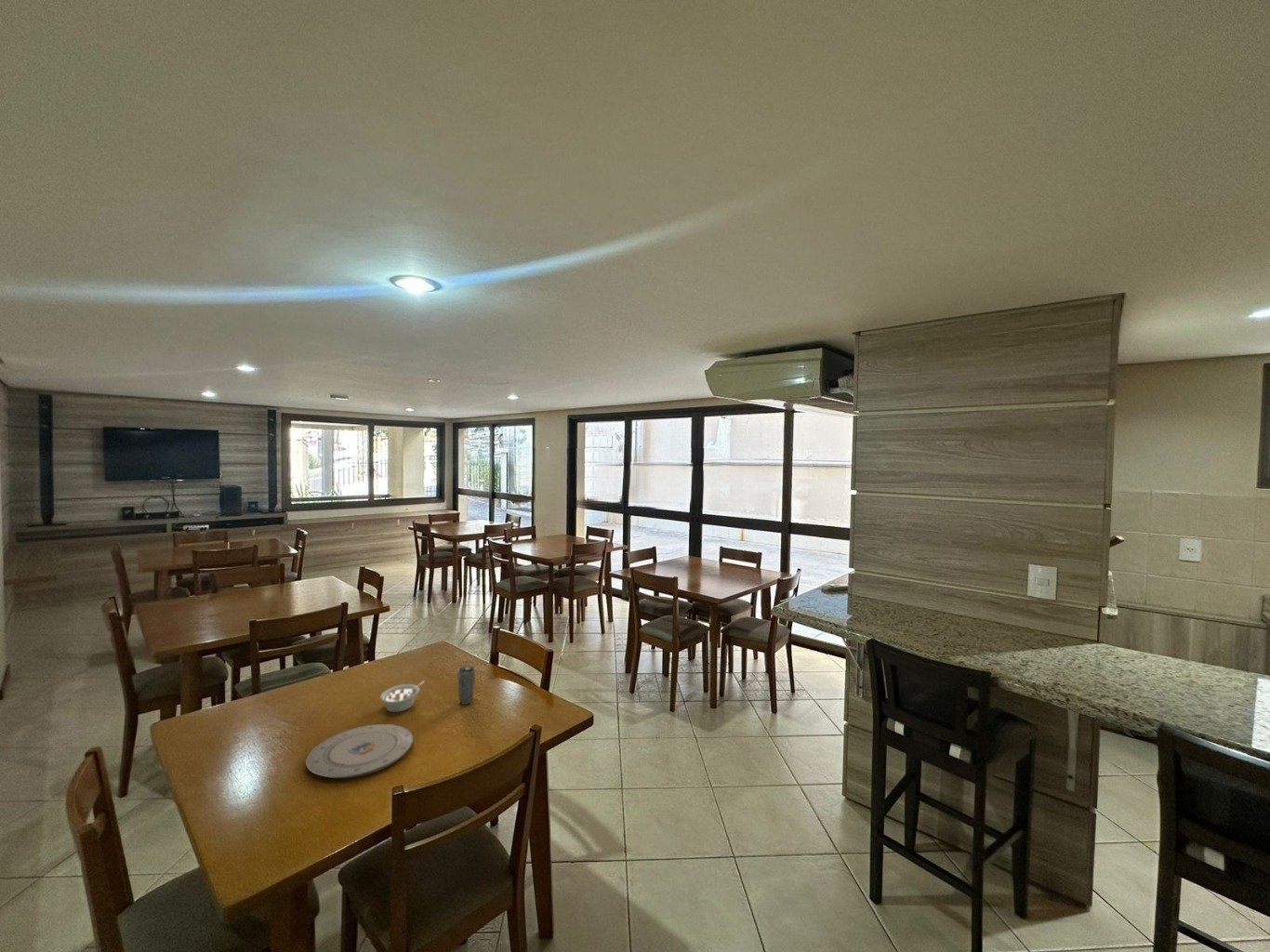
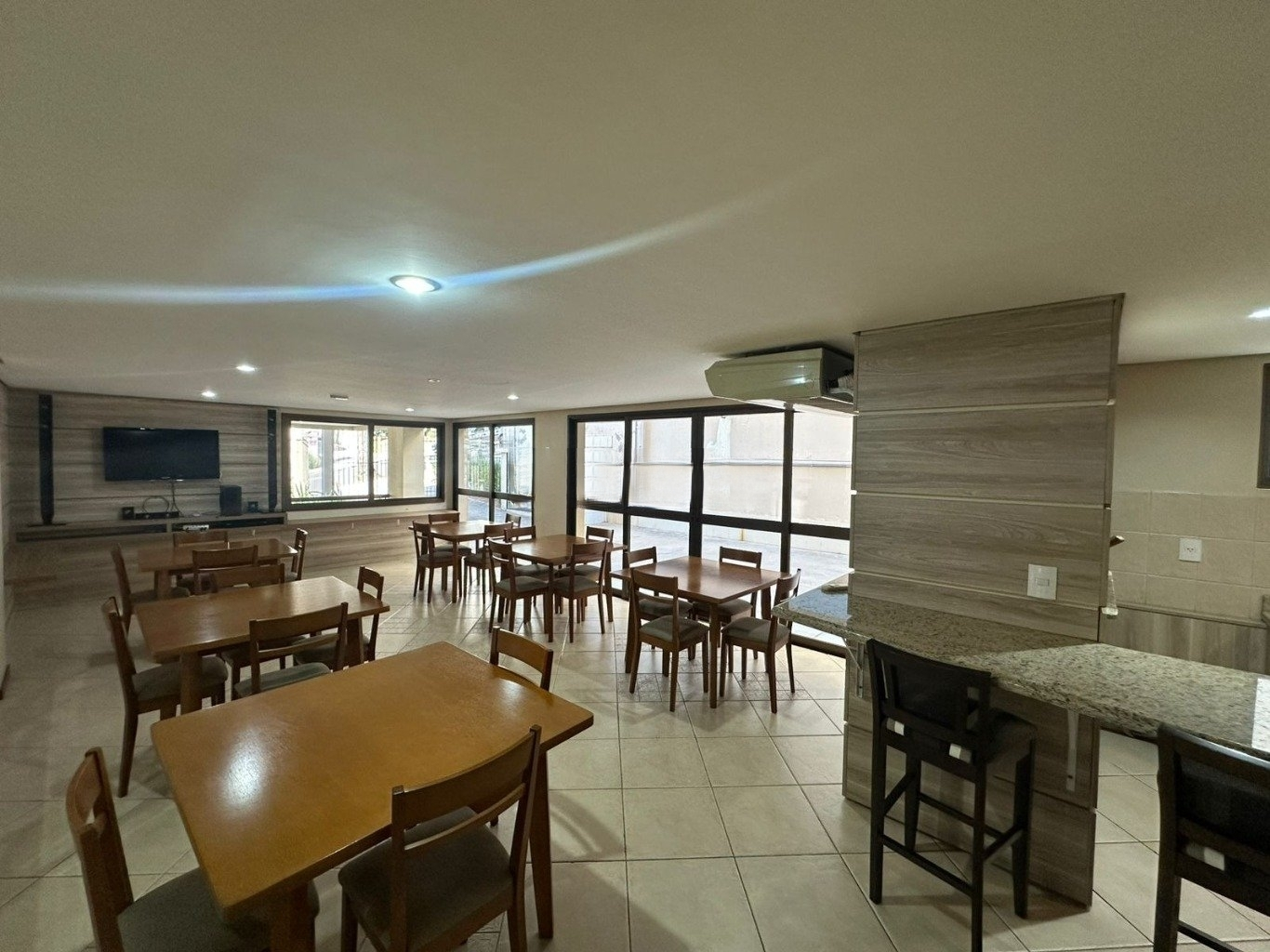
- legume (401, 697)
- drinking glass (466, 685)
- plate (362, 750)
